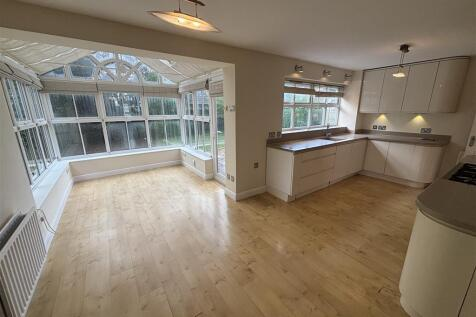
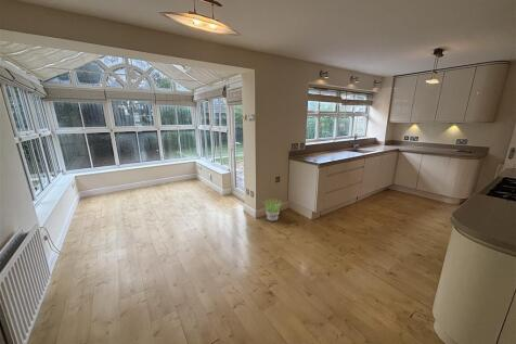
+ potted plant (272, 209)
